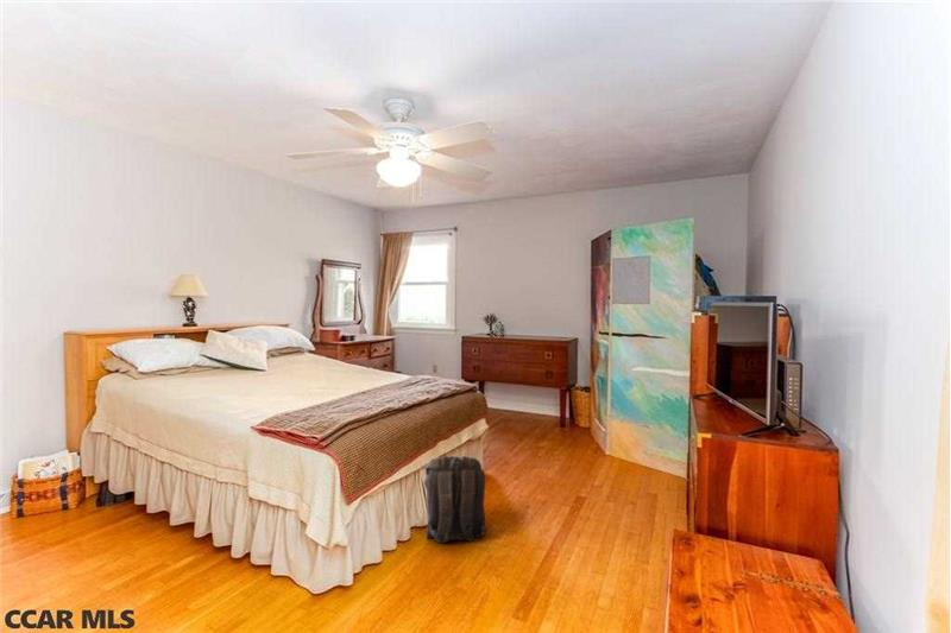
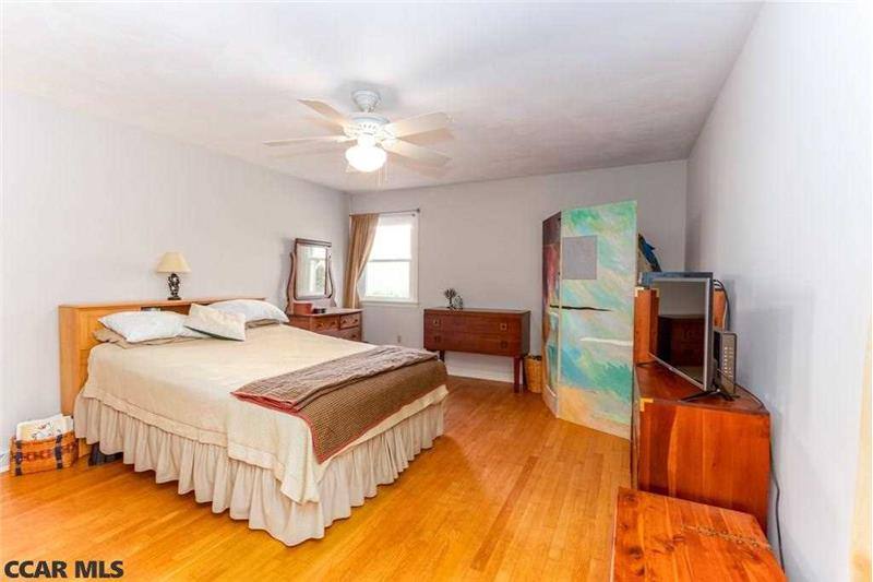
- backpack (455, 494)
